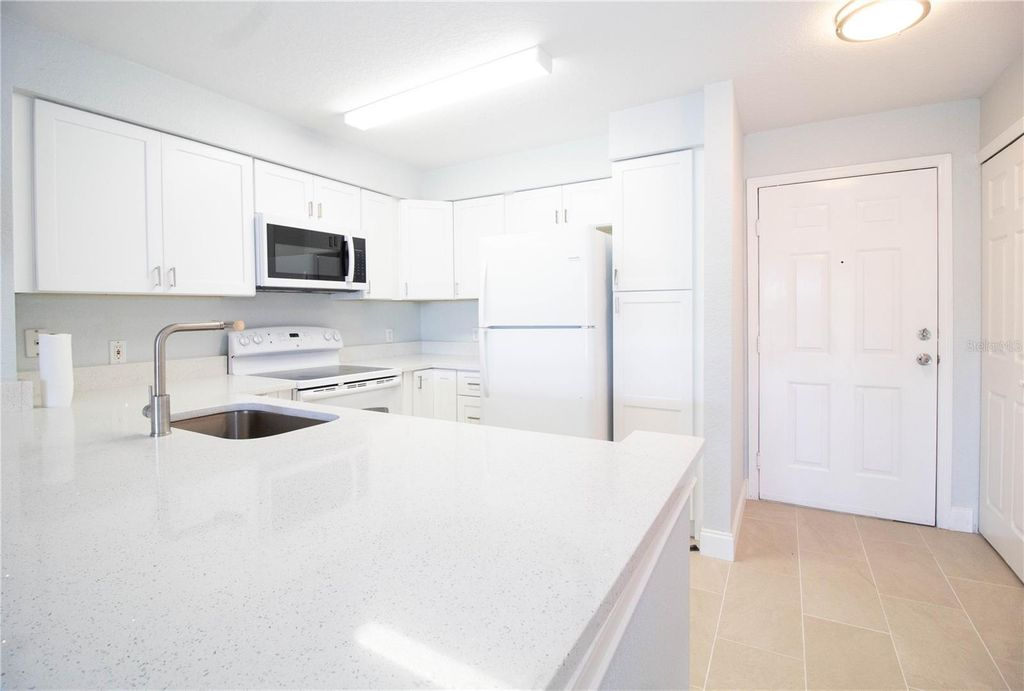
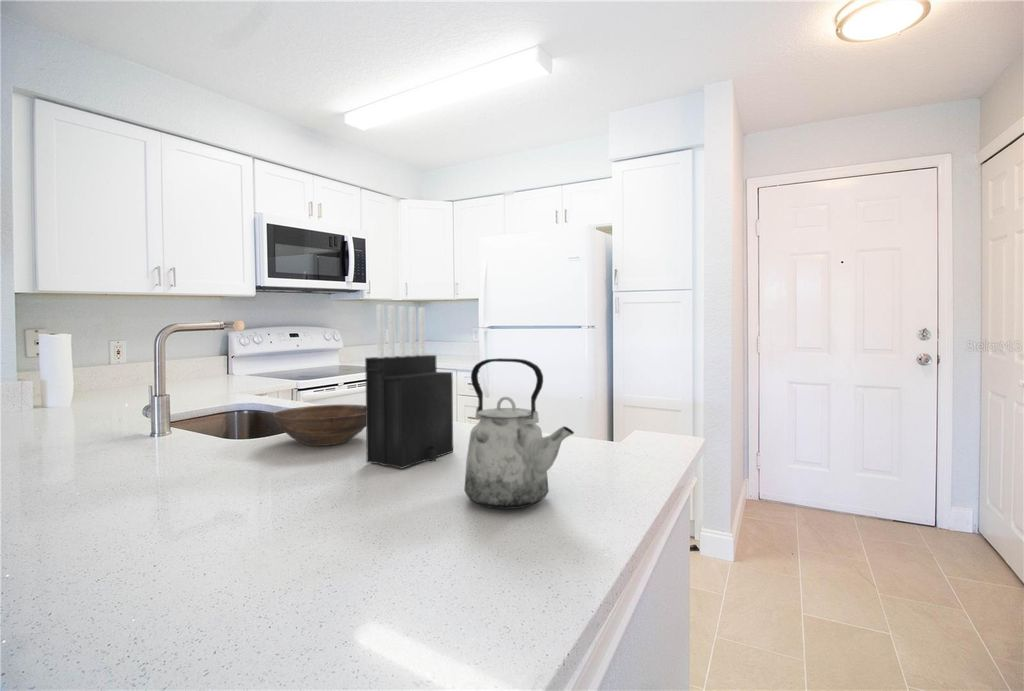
+ knife block (414, 381)
+ kettle (519, 431)
+ bowl (326, 426)
